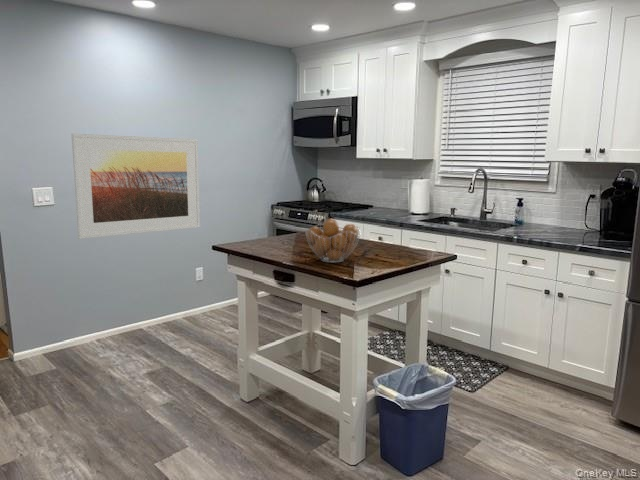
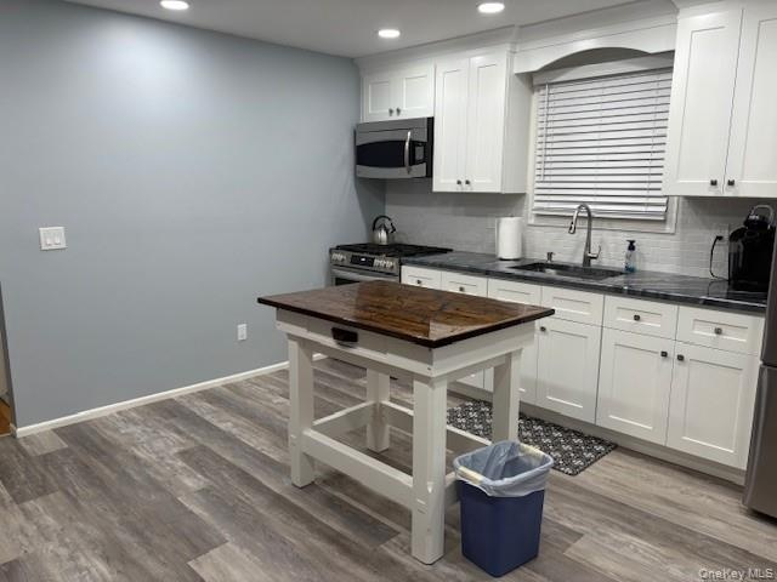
- fruit basket (332, 240)
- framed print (142, 185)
